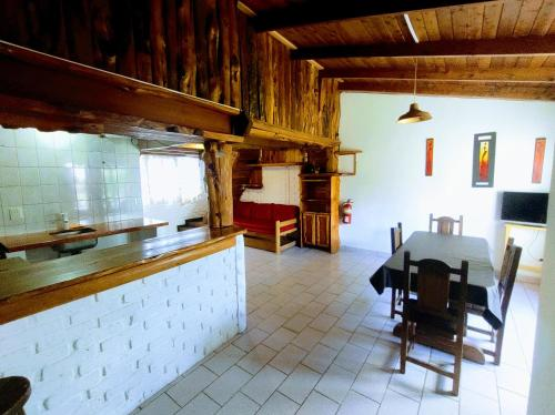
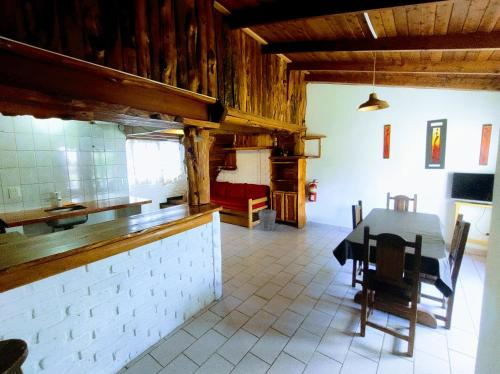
+ waste bin (267, 219)
